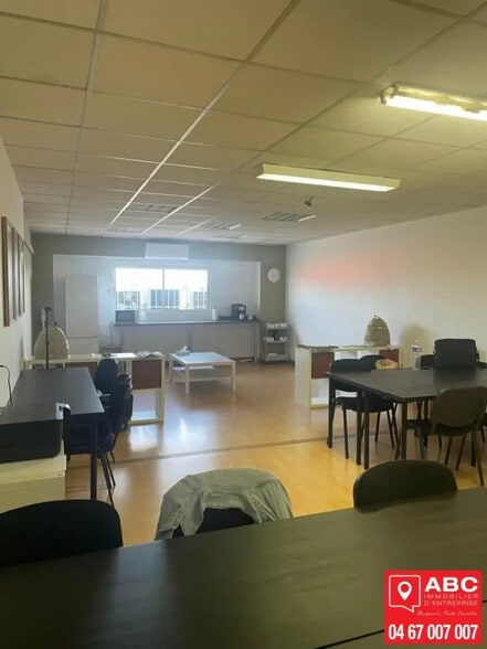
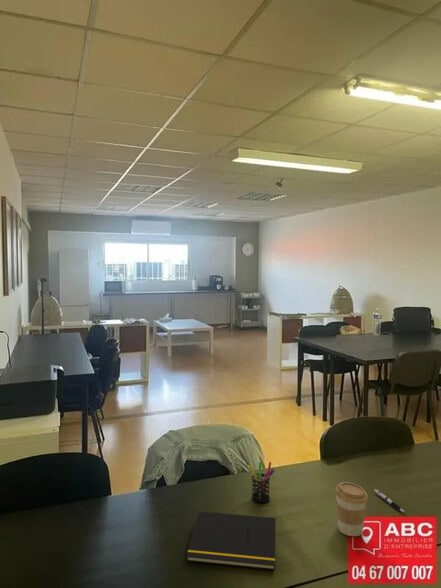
+ pen holder (261, 479)
+ pen (389, 500)
+ coffee cup (350, 508)
+ notepad (233, 538)
